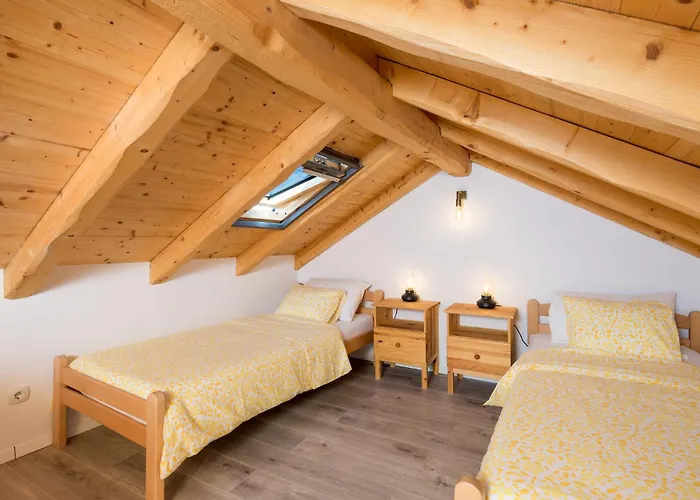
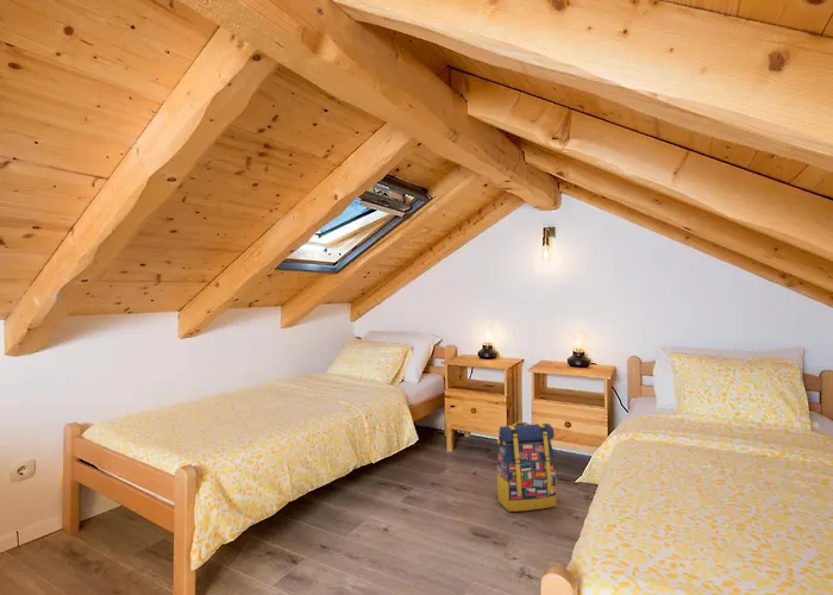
+ backpack (525, 463)
